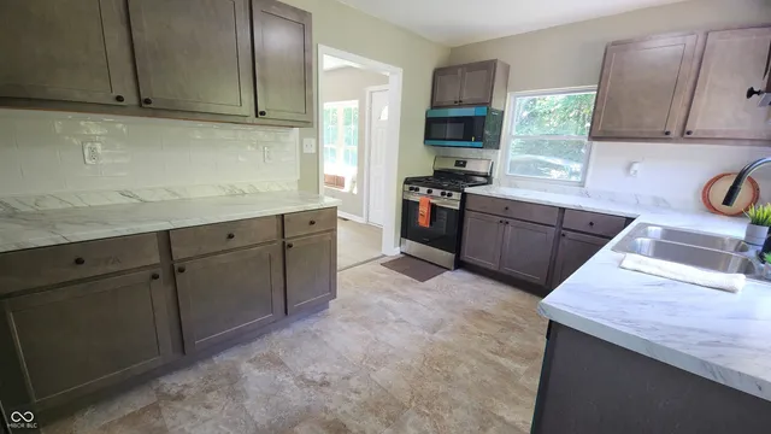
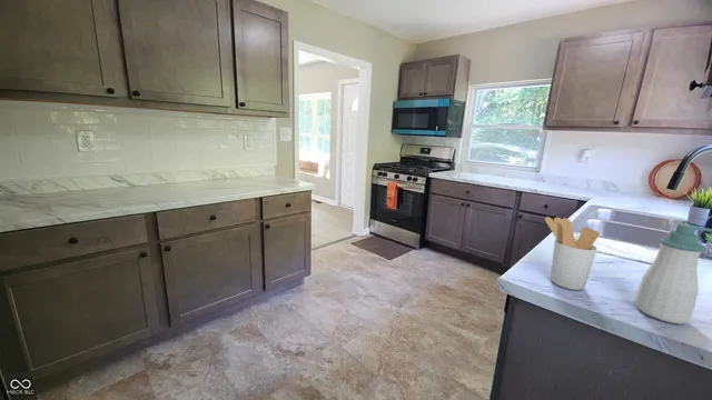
+ soap bottle (673, 270)
+ utensil holder (565, 250)
